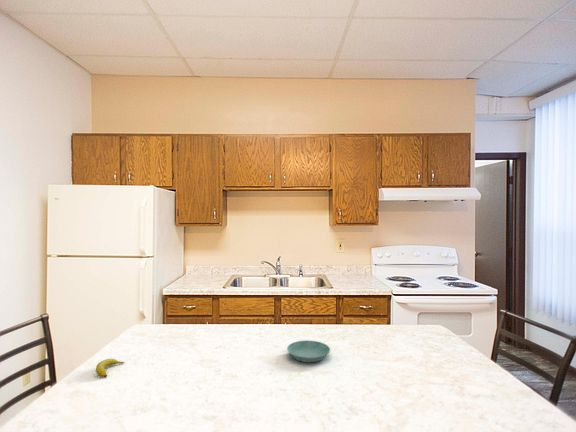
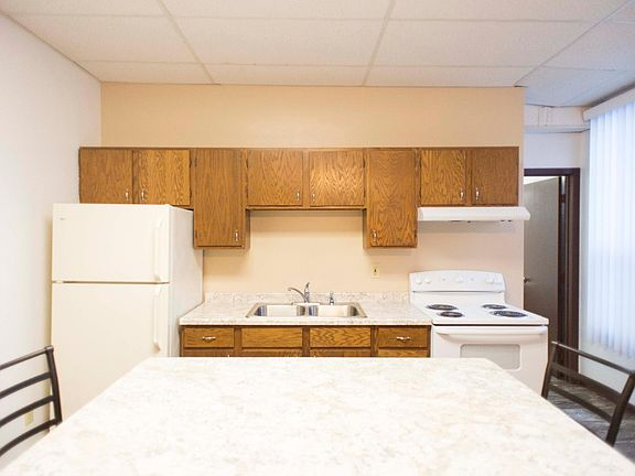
- saucer (308, 352)
- banana (107, 365)
